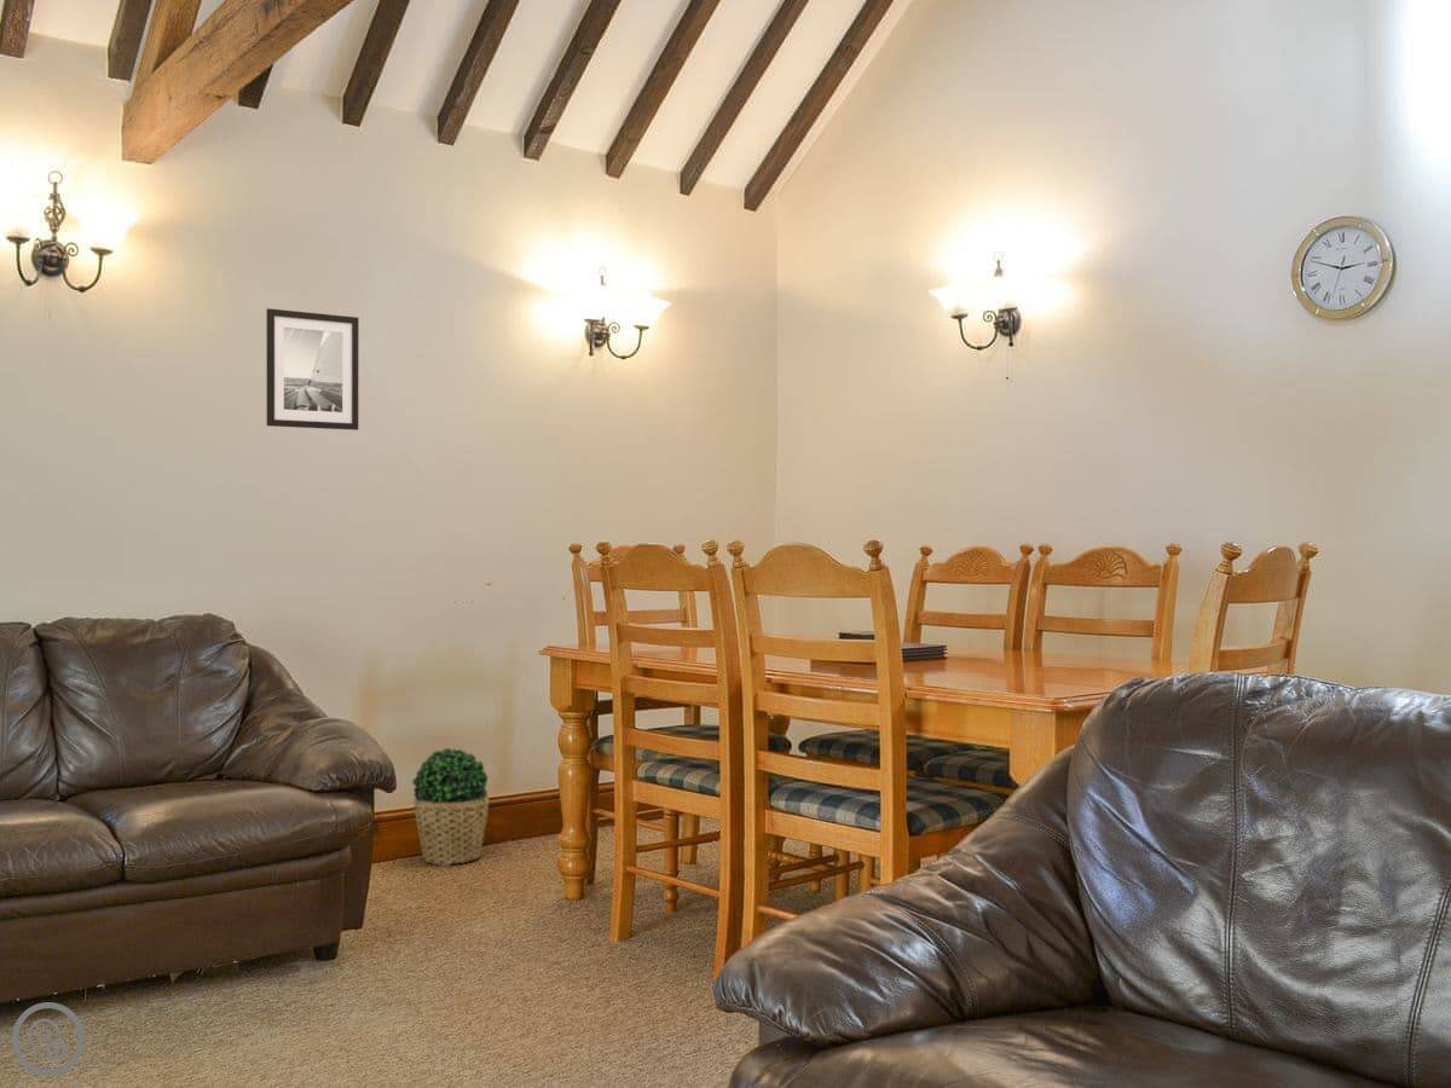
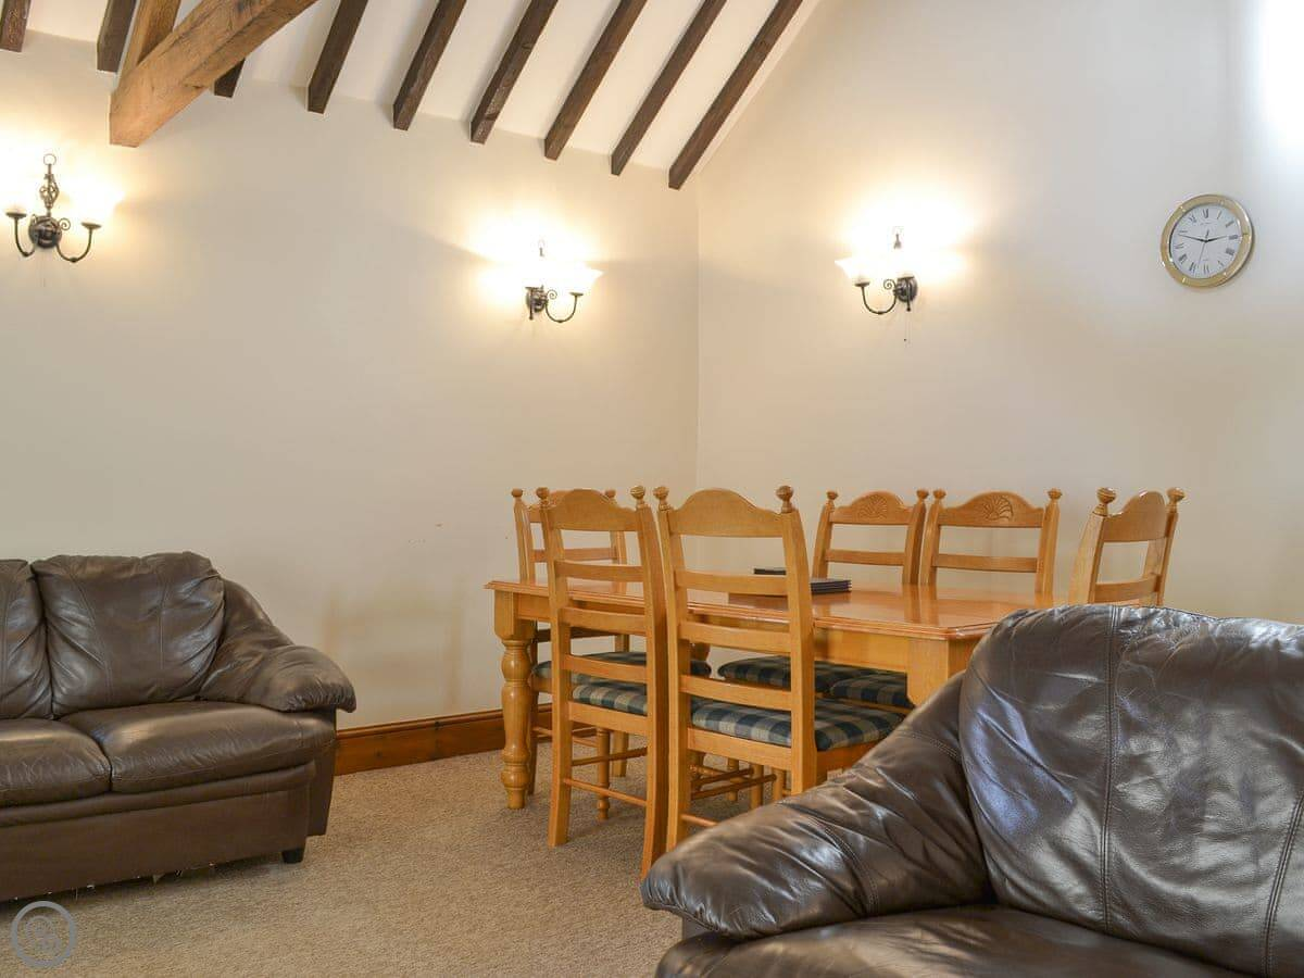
- potted plant (451, 804)
- wall art (313, 370)
